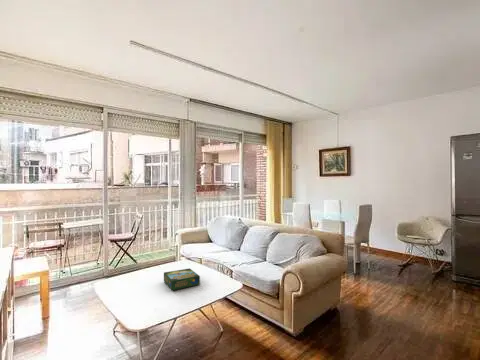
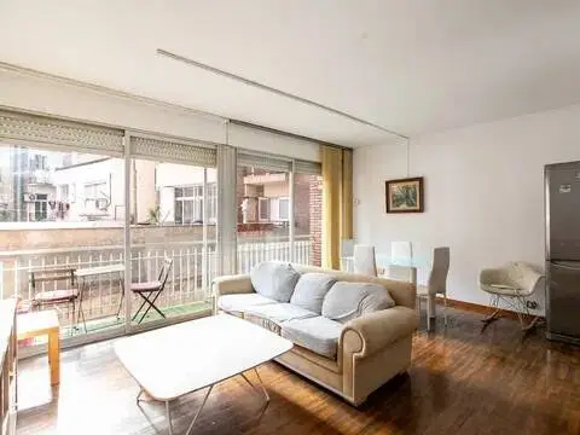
- board game (181, 278)
